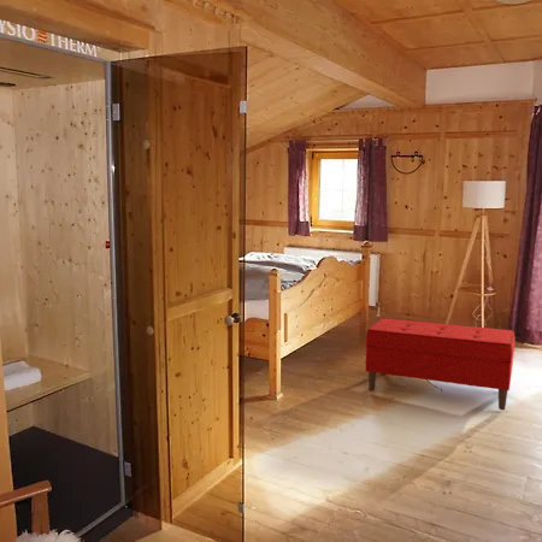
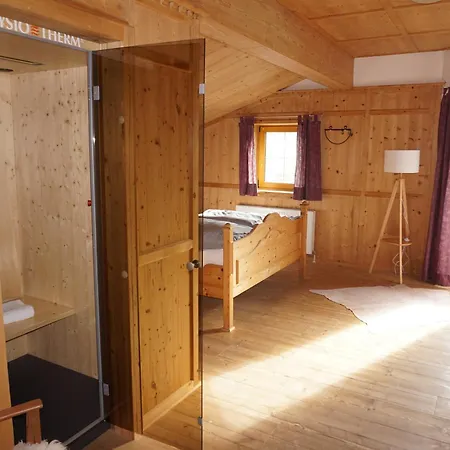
- bench (438, 360)
